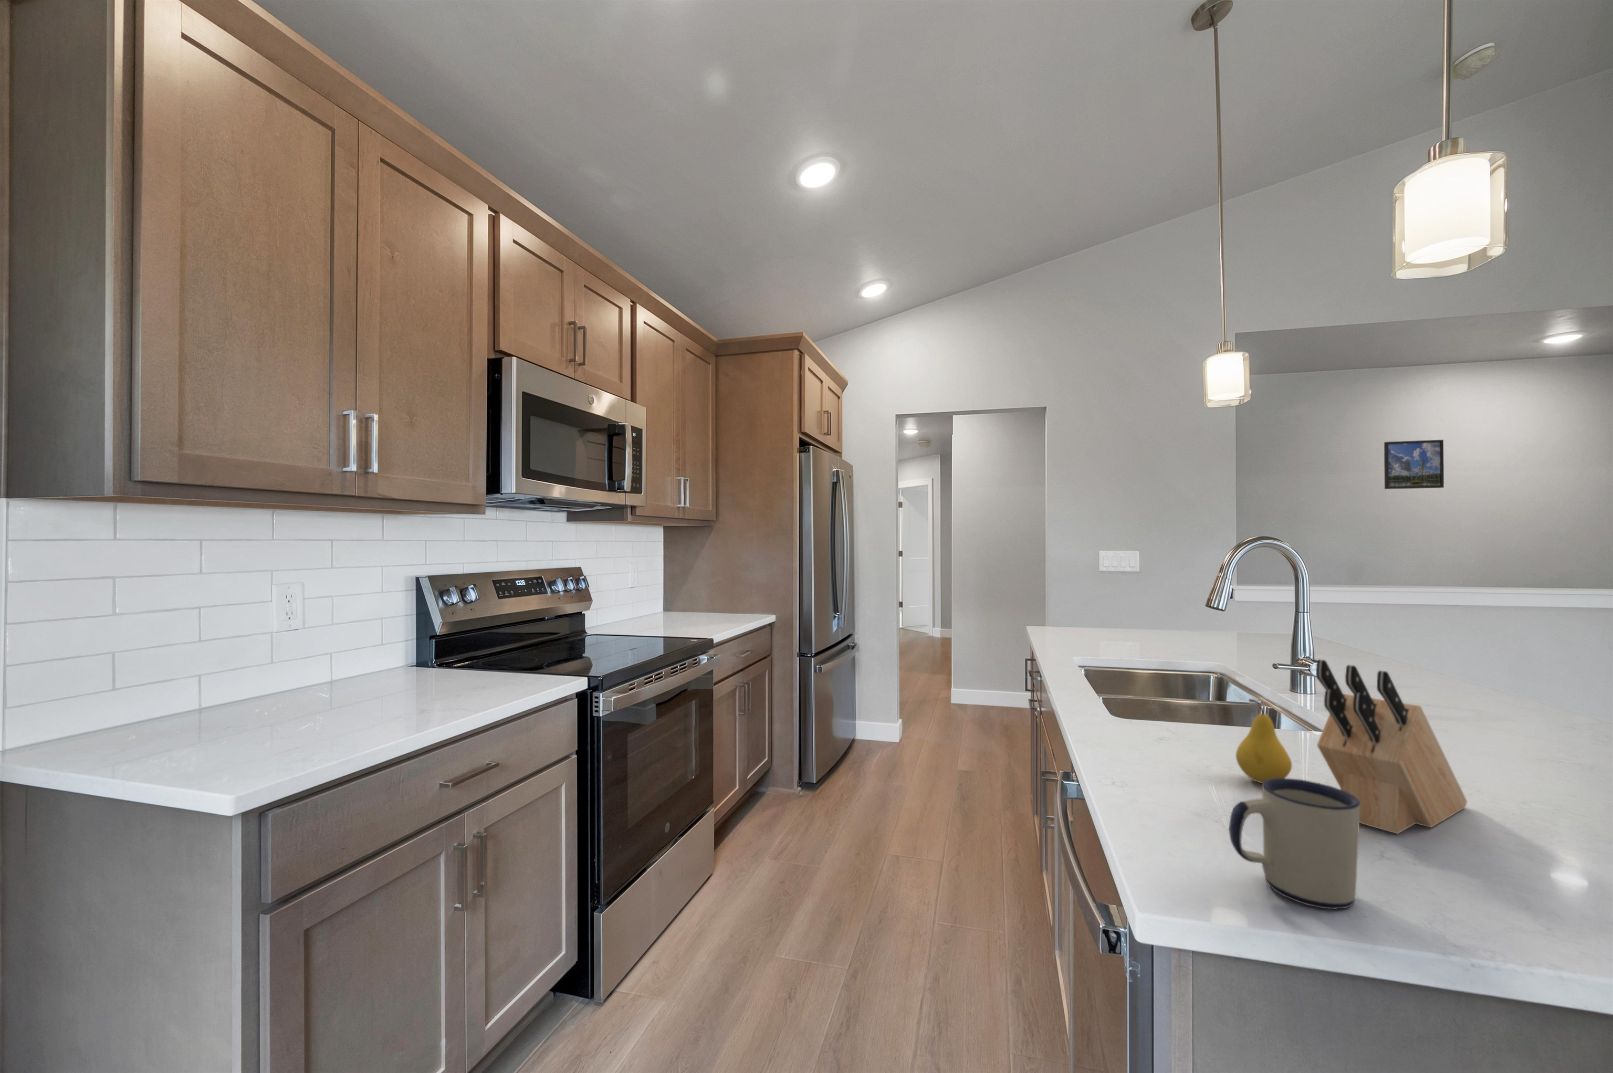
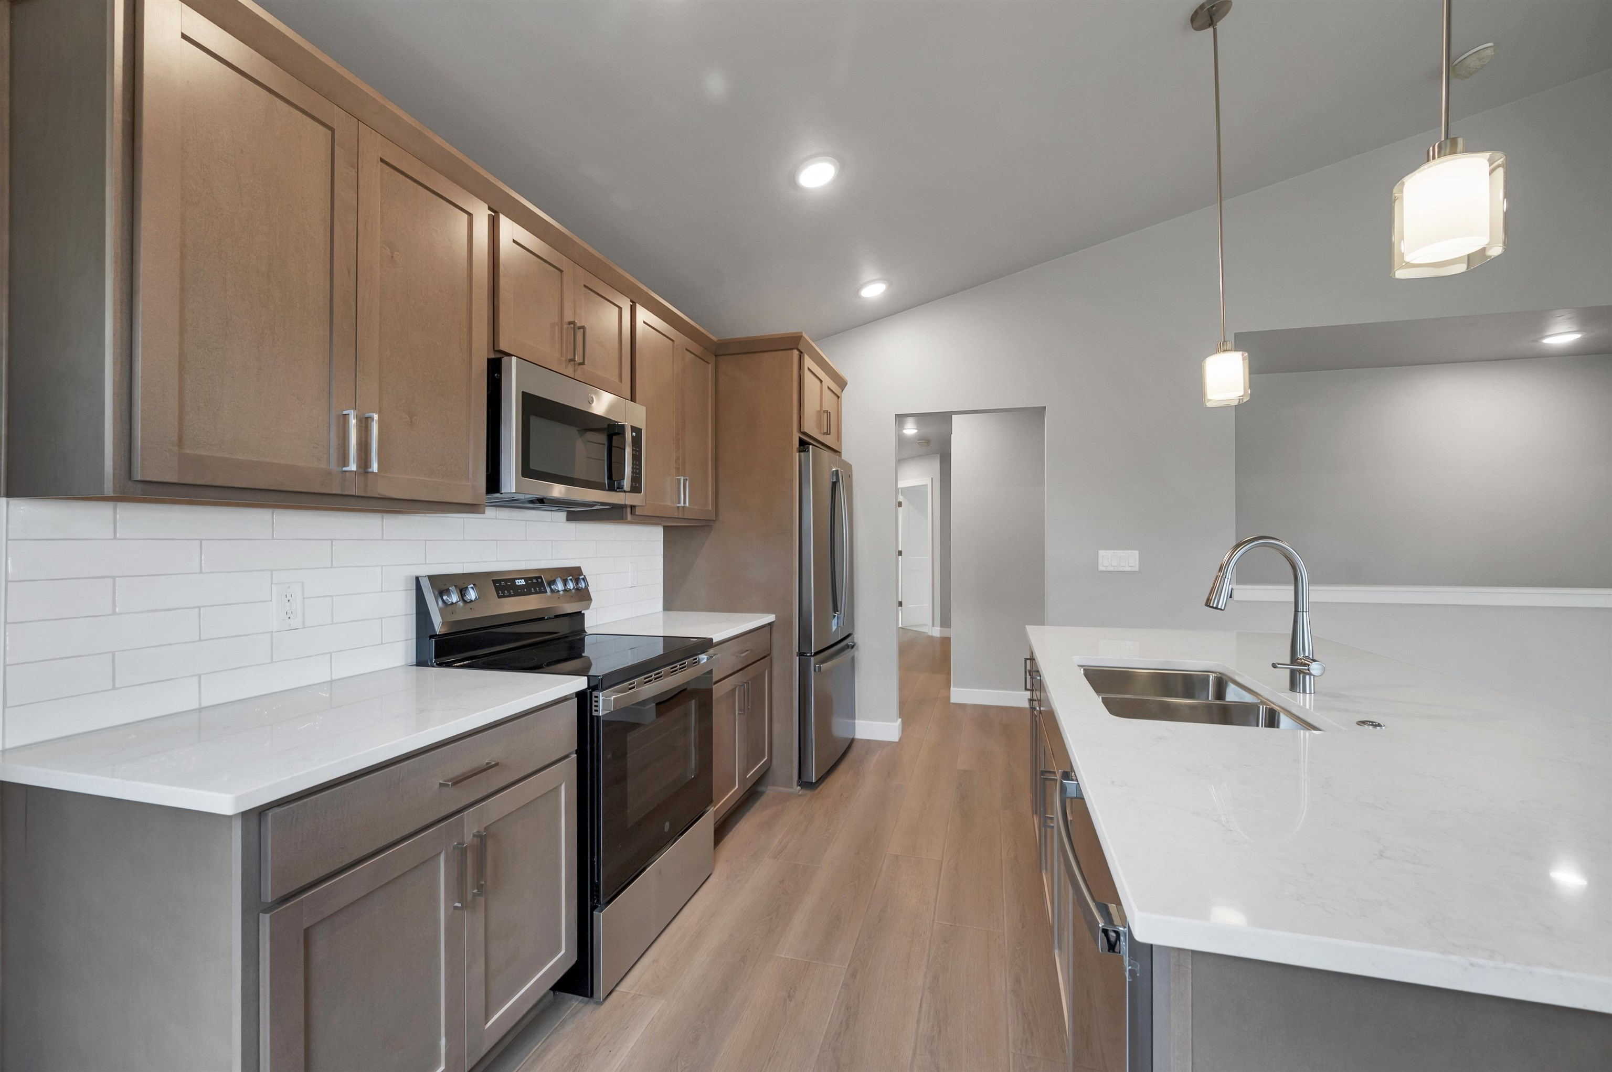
- mug (1291, 839)
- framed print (1413, 465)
- knife block (1387, 736)
- fruit (1263, 739)
